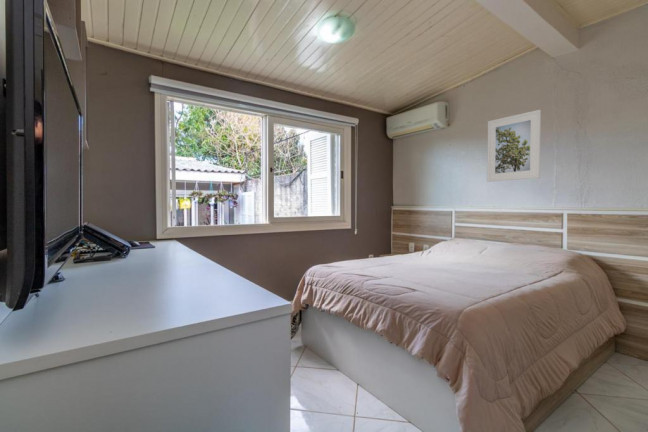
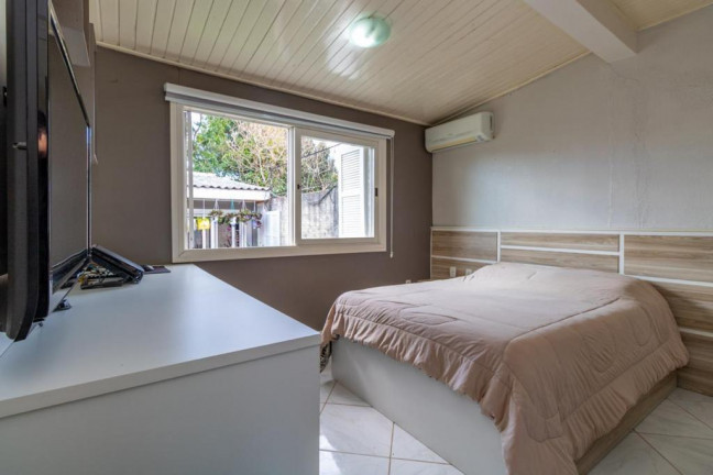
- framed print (512, 147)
